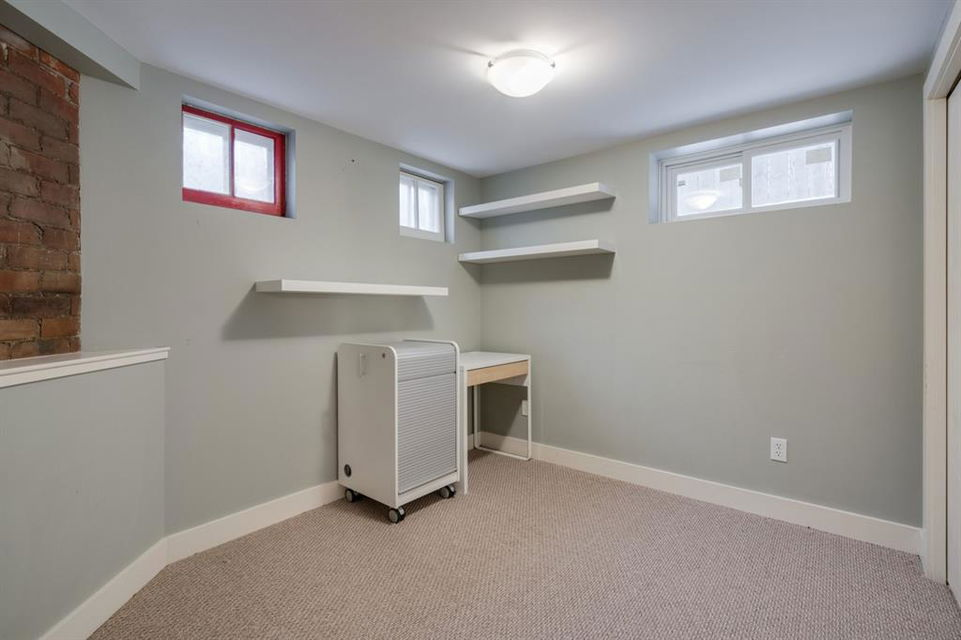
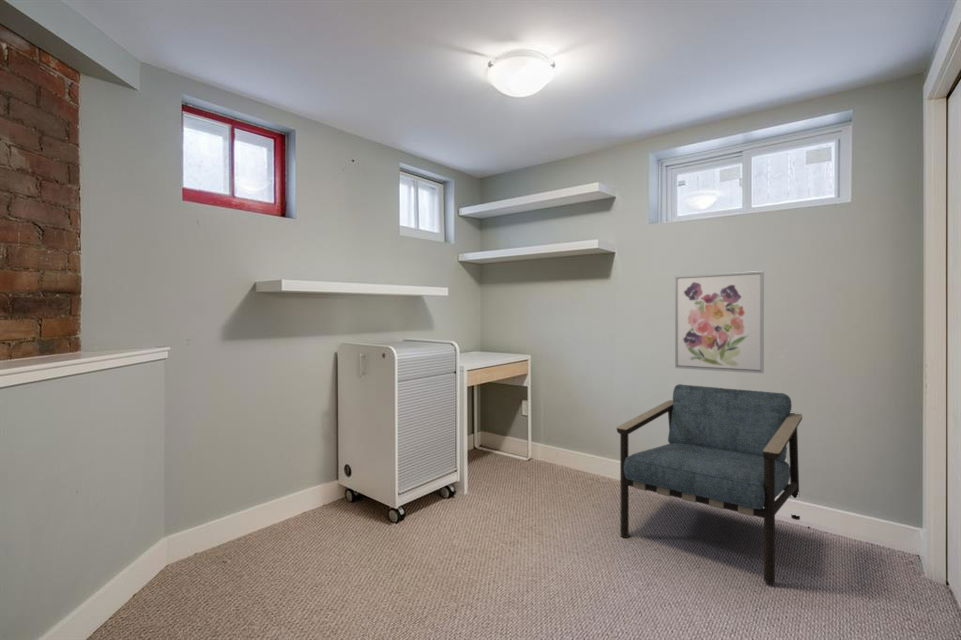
+ wall art (717, 322)
+ armchair (712, 461)
